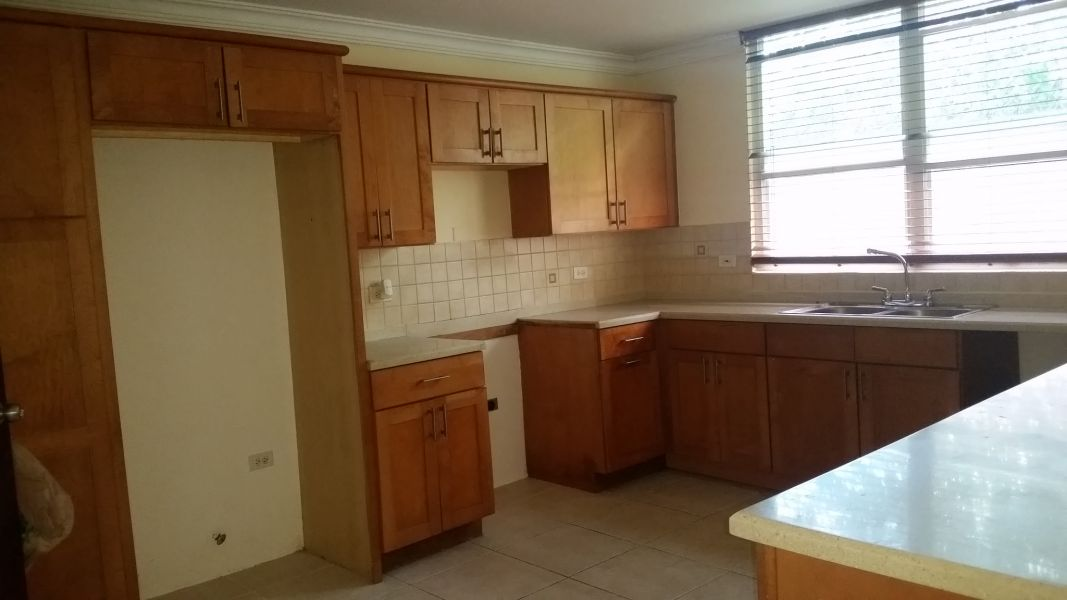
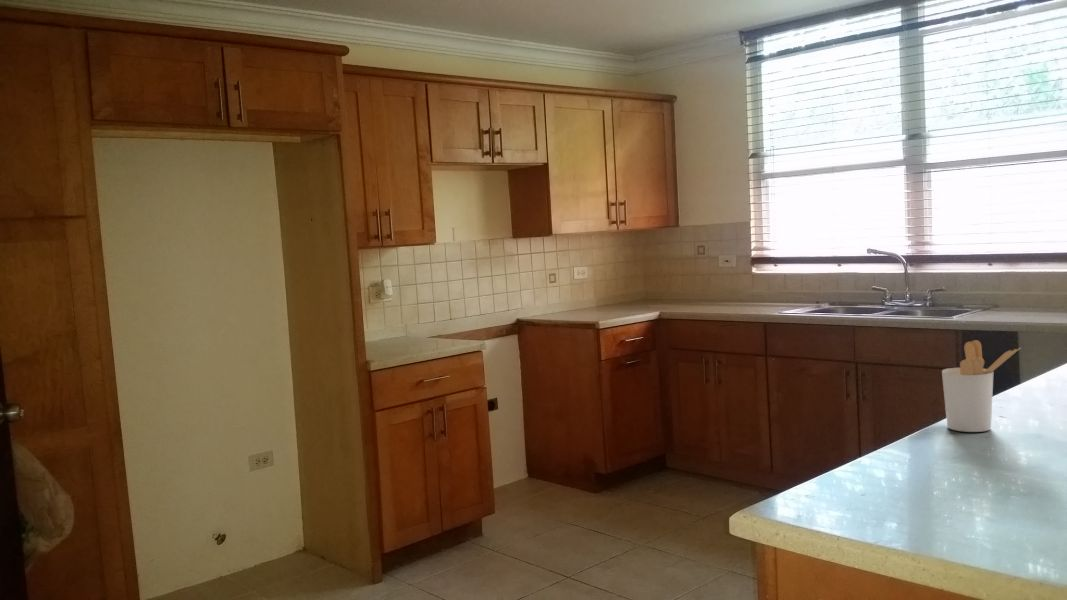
+ utensil holder (981, 386)
